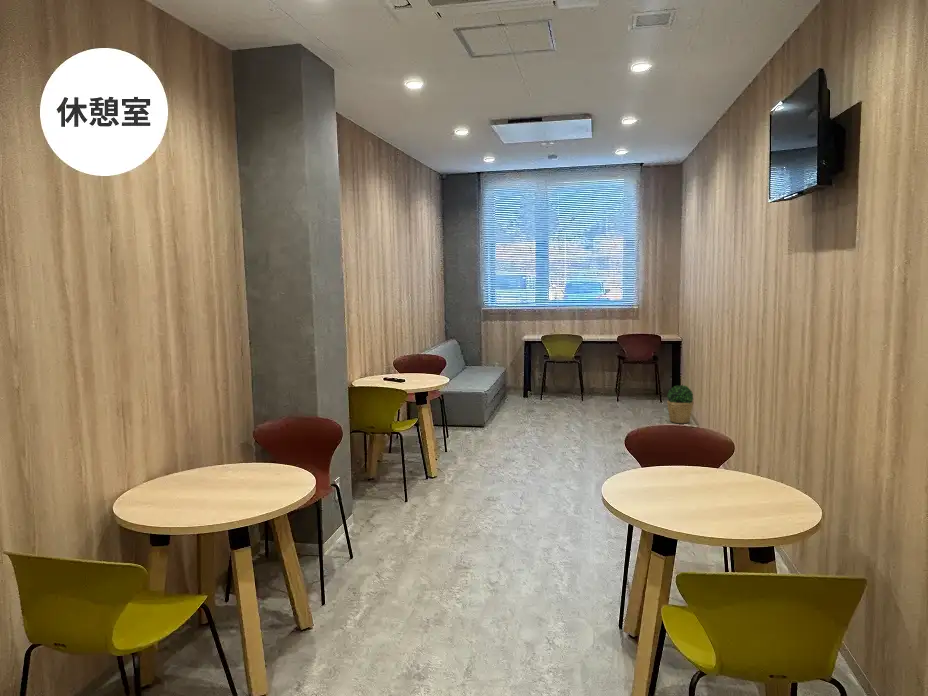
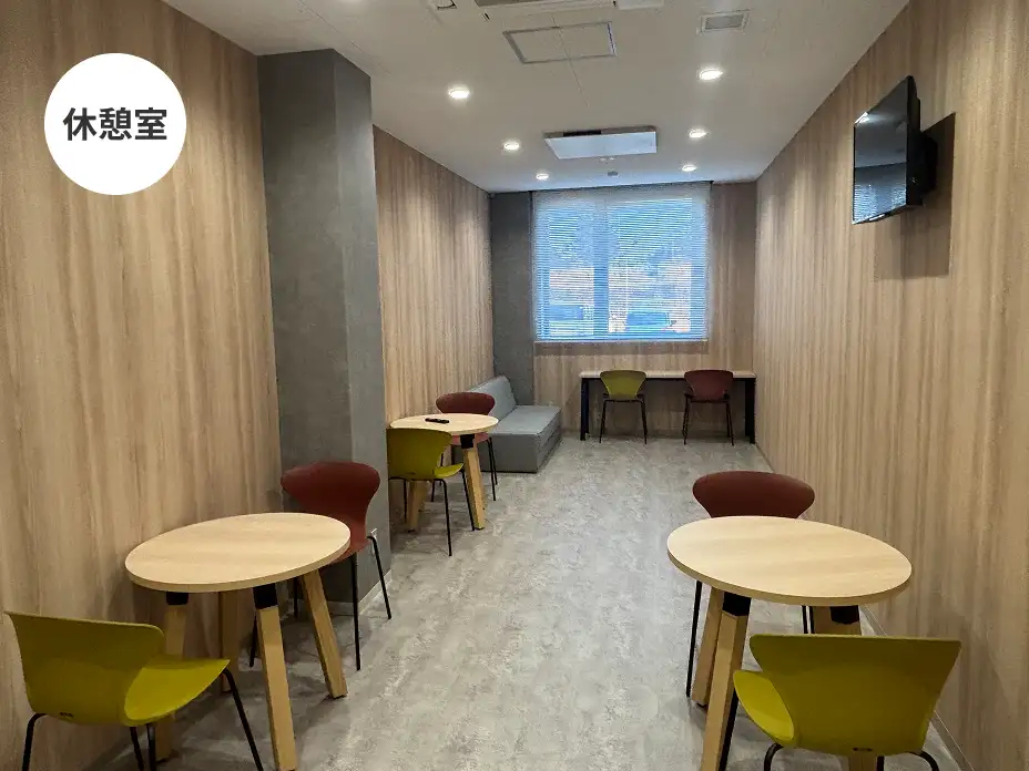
- potted plant (680, 403)
